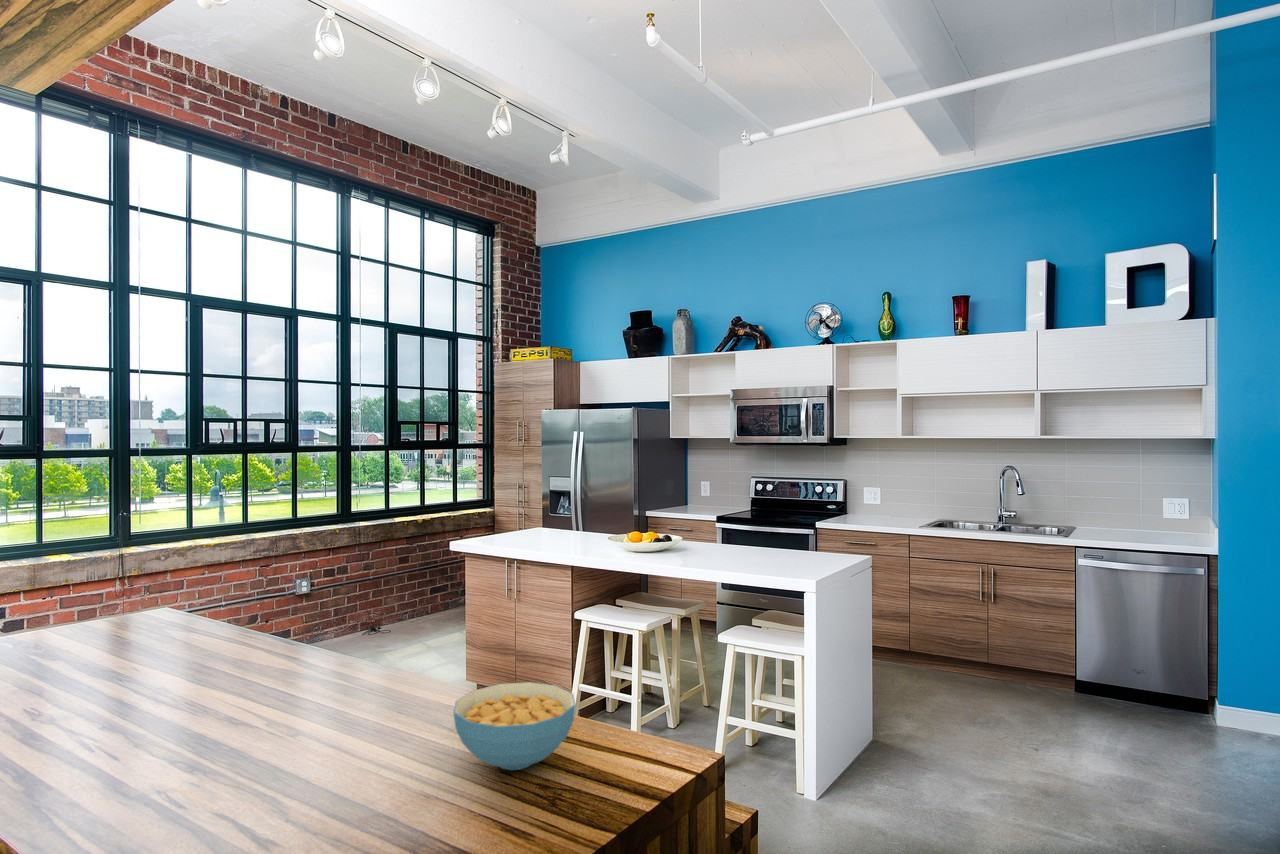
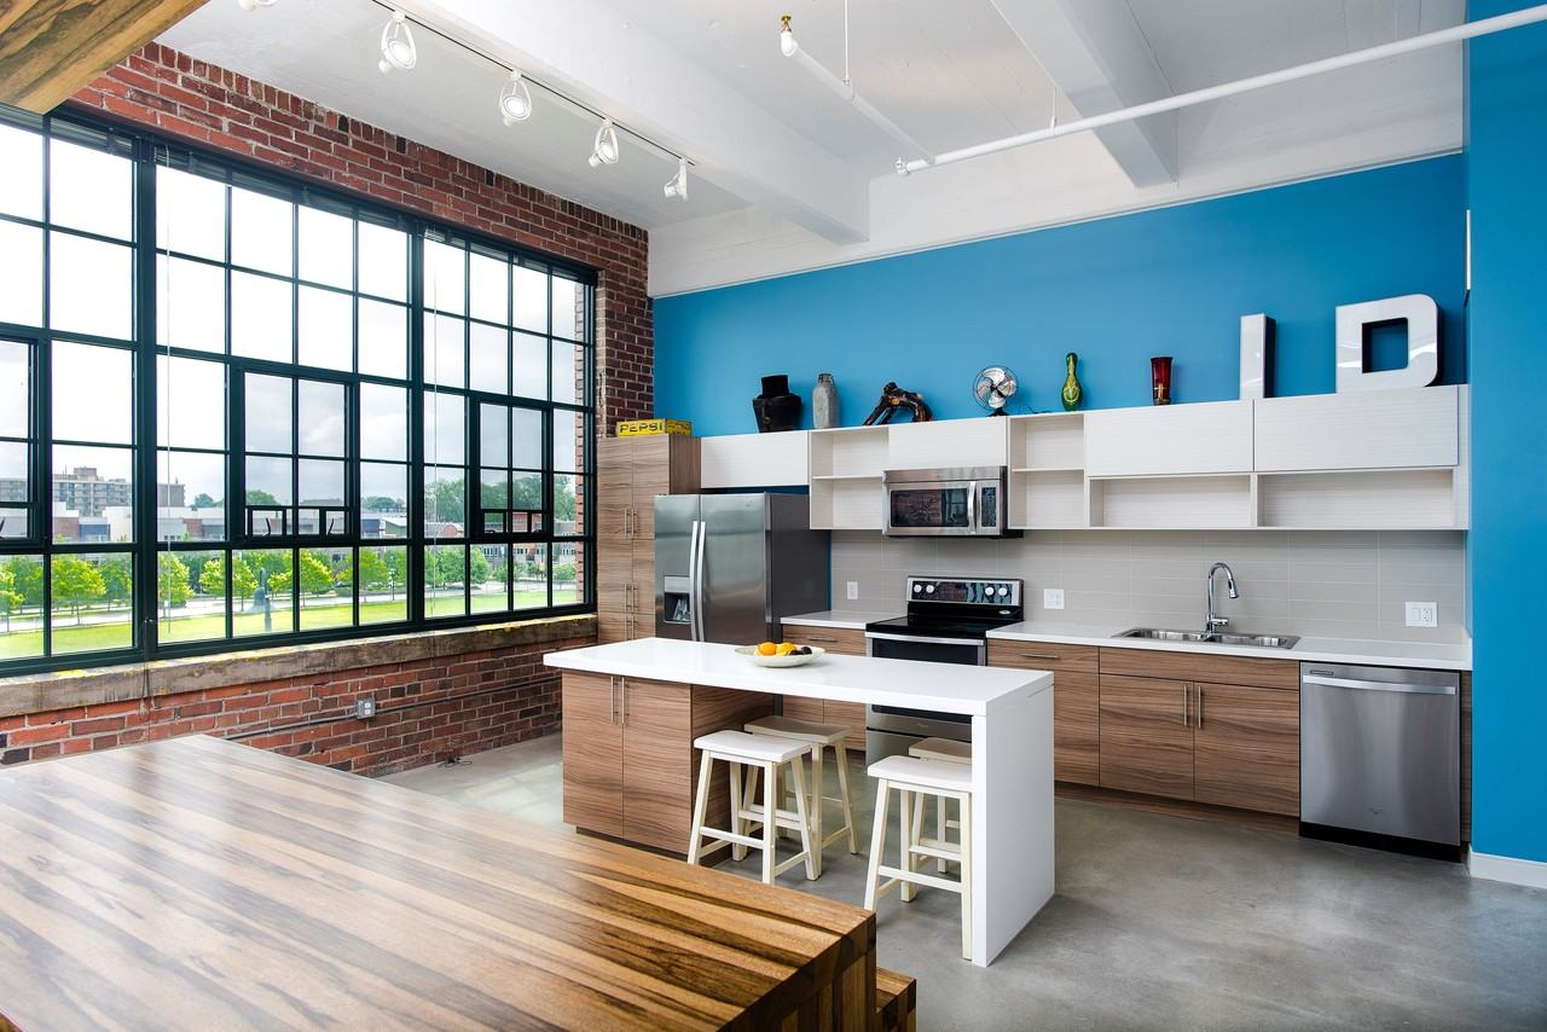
- cereal bowl (515, 732)
